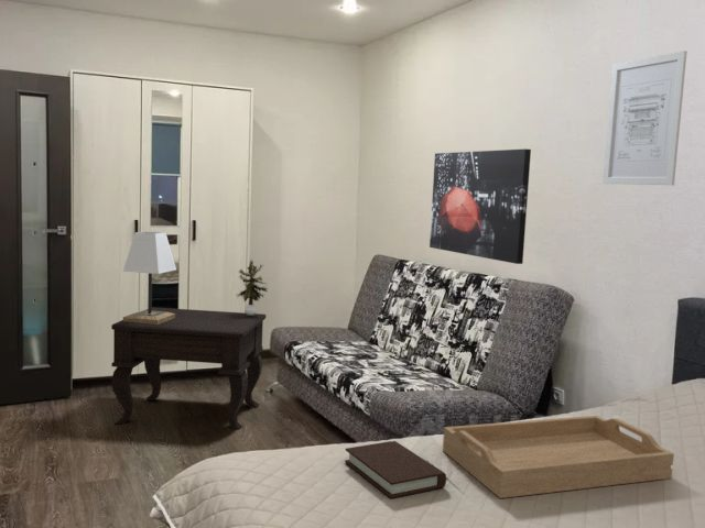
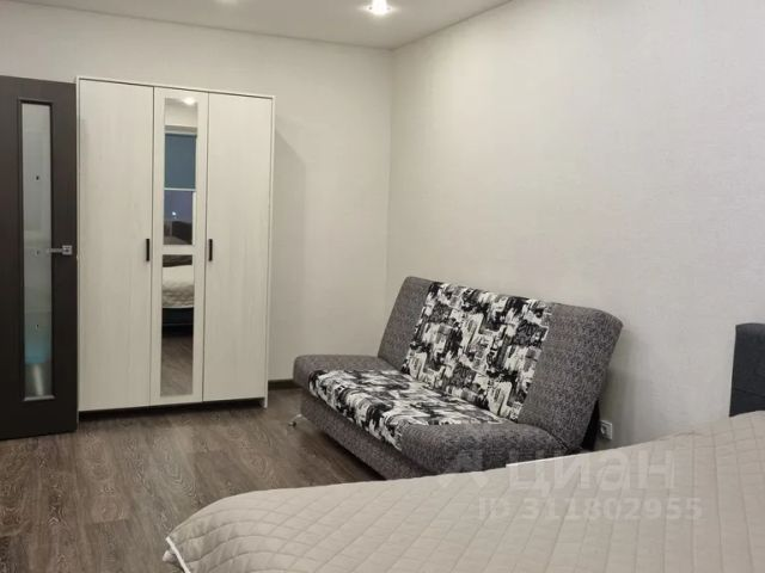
- wall art (475, 204)
- lamp (150, 278)
- book (393, 466)
- serving tray (554, 448)
- wall art (641, 121)
- side table (193, 361)
- potted plant (250, 290)
